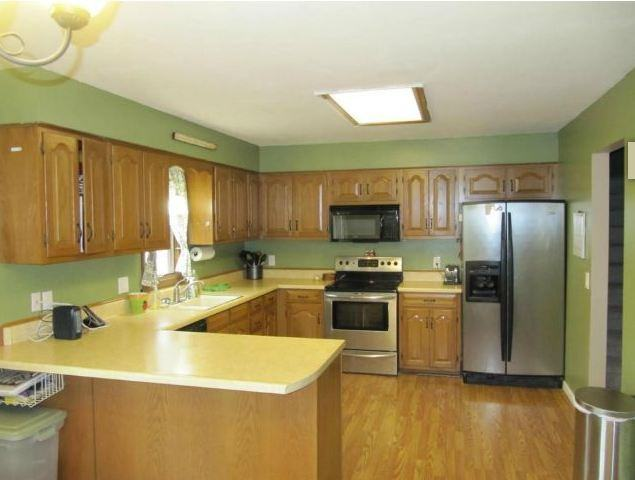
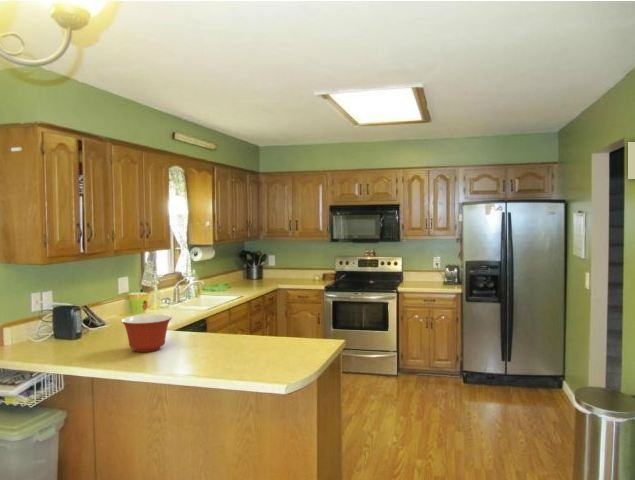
+ mixing bowl (147, 333)
